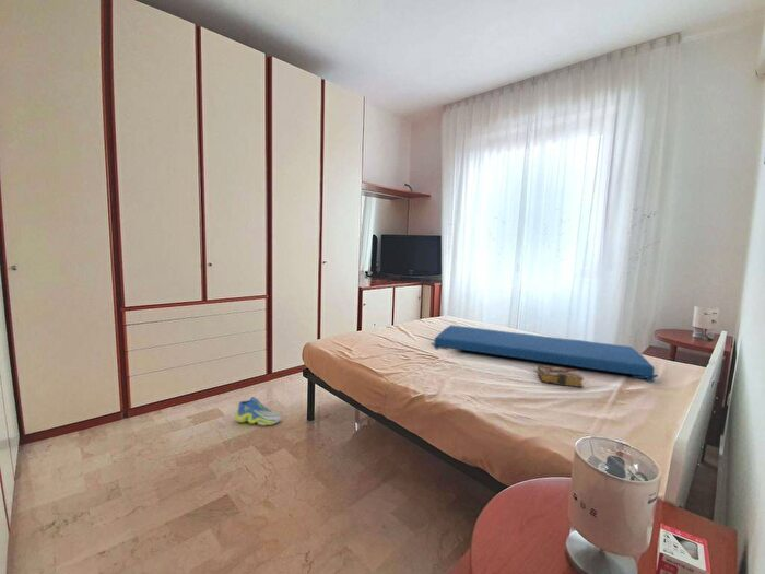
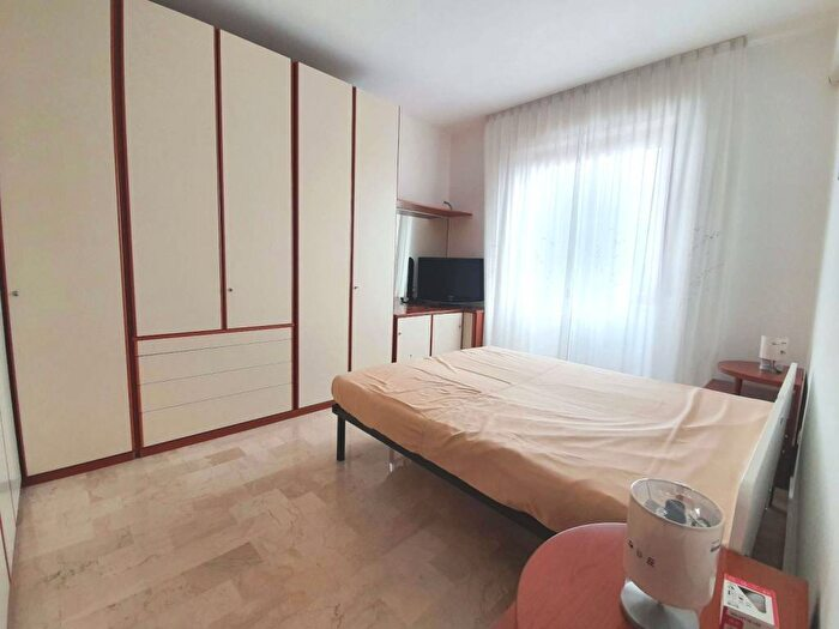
- seat cushion (531, 347)
- book (558, 375)
- sneaker (258, 410)
